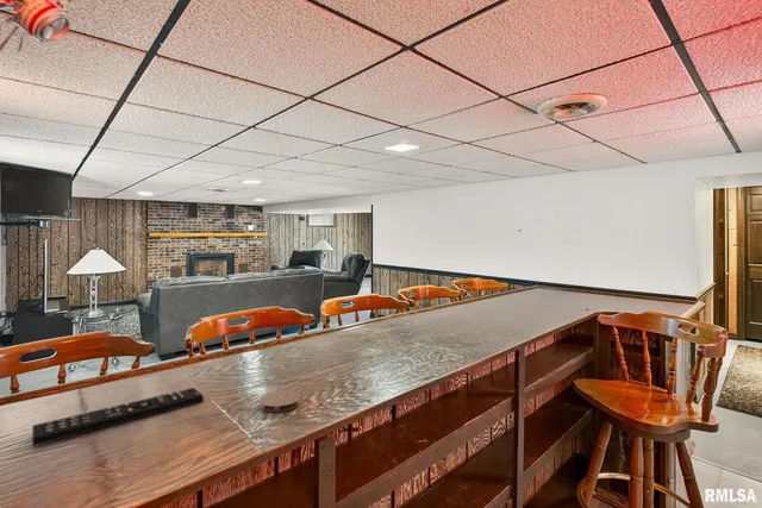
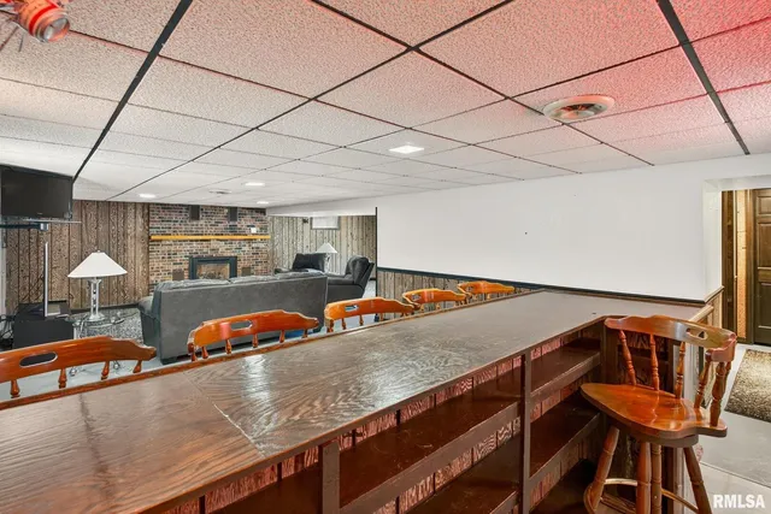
- coaster (280, 400)
- remote control (126, 410)
